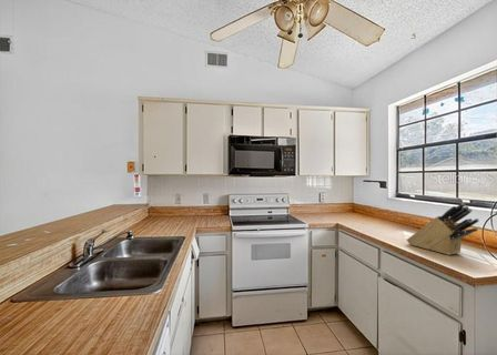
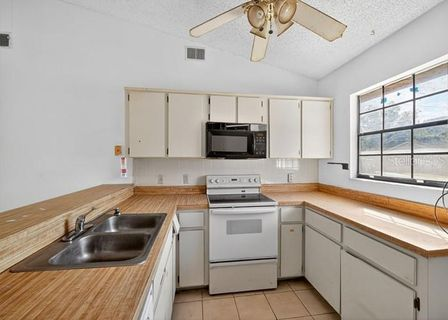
- knife block (439, 225)
